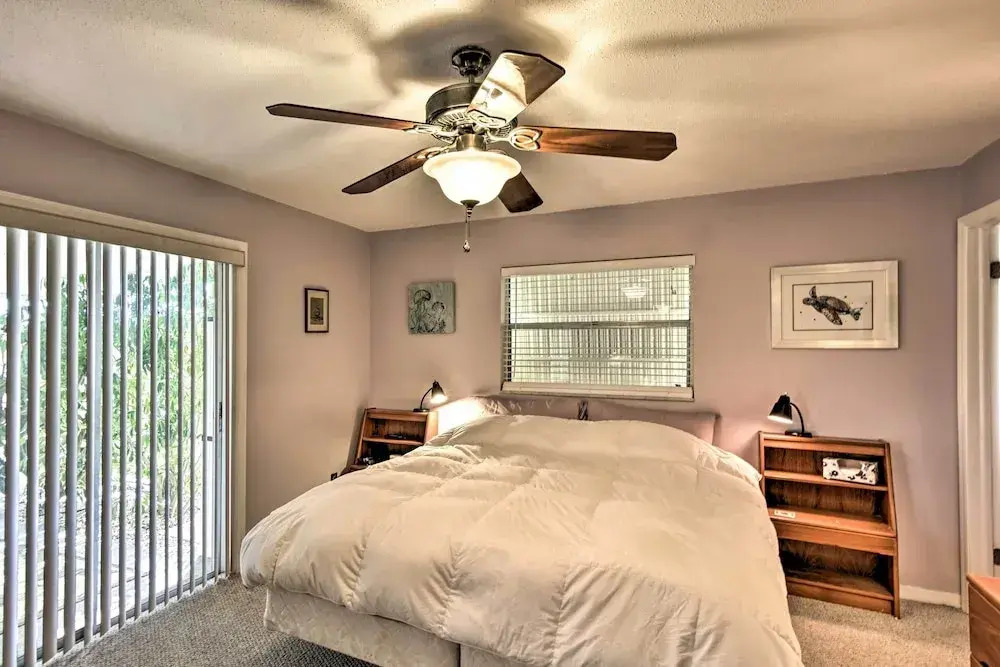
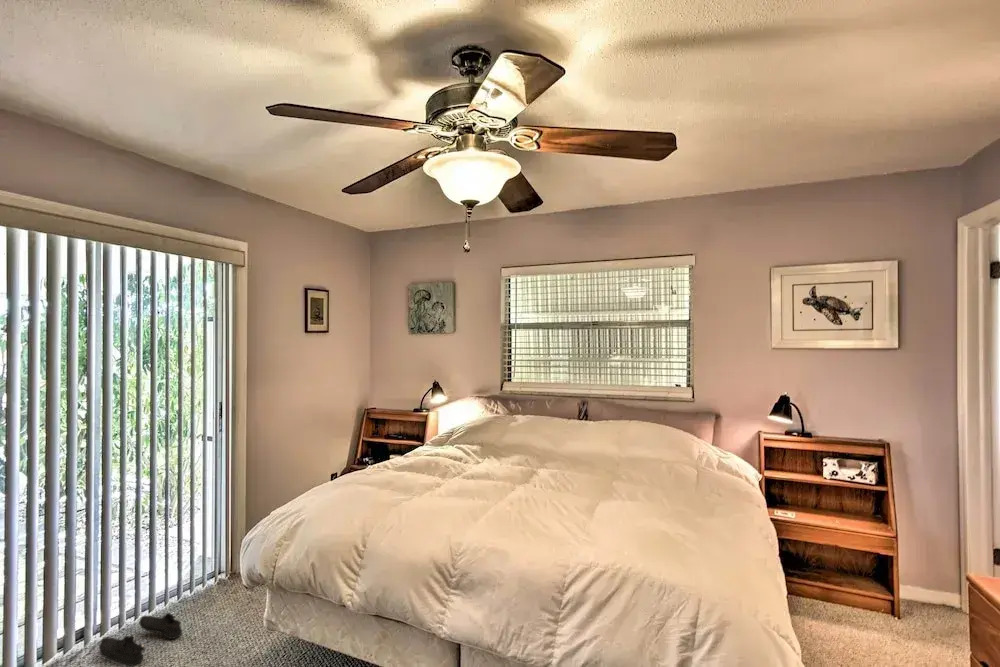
+ shoe (144, 629)
